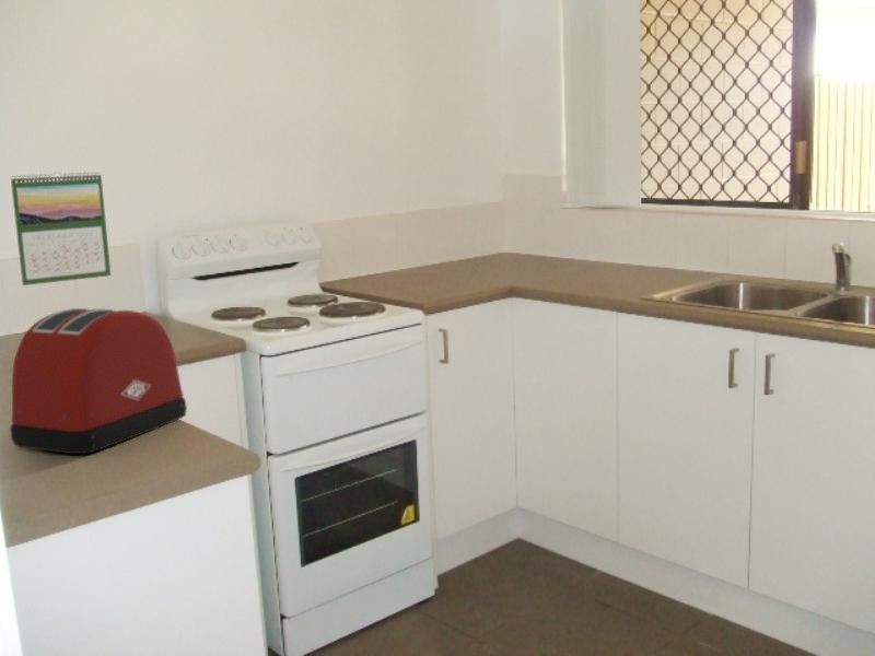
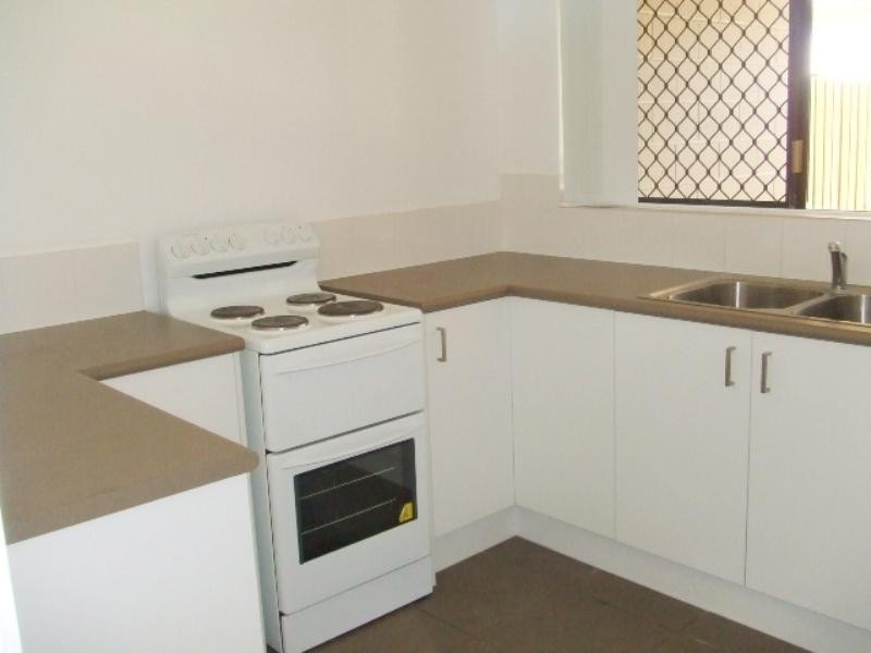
- toaster (96, 370)
- calendar (61, 226)
